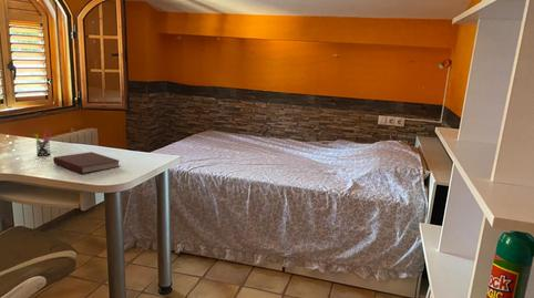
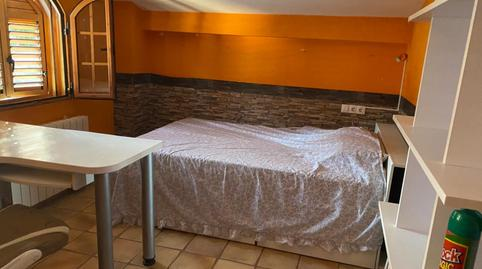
- pen holder (41, 142)
- notebook (86, 162)
